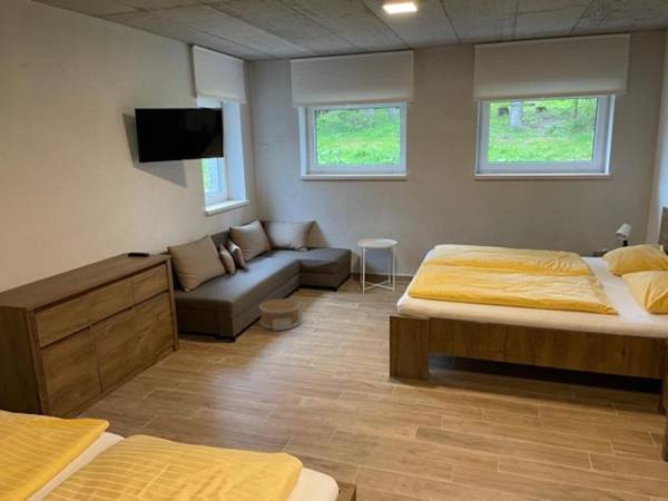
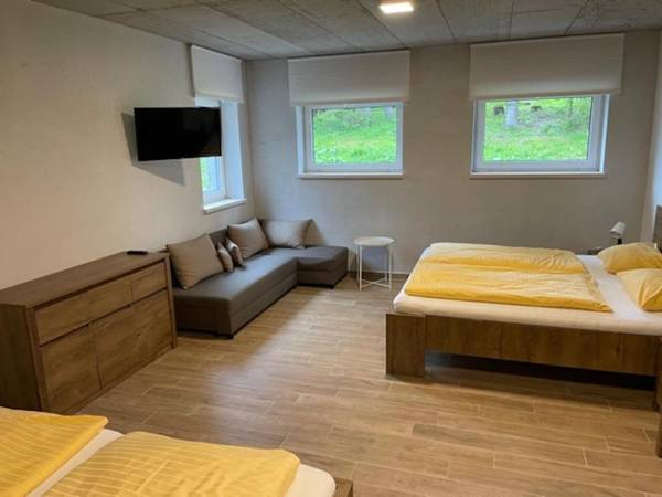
- basket (281, 313)
